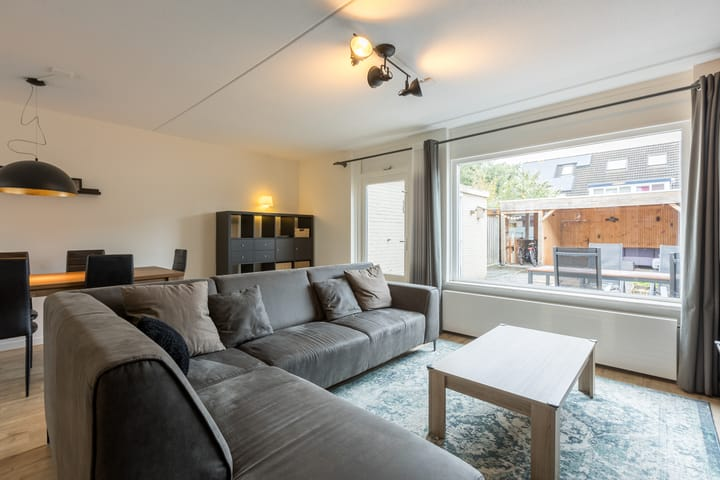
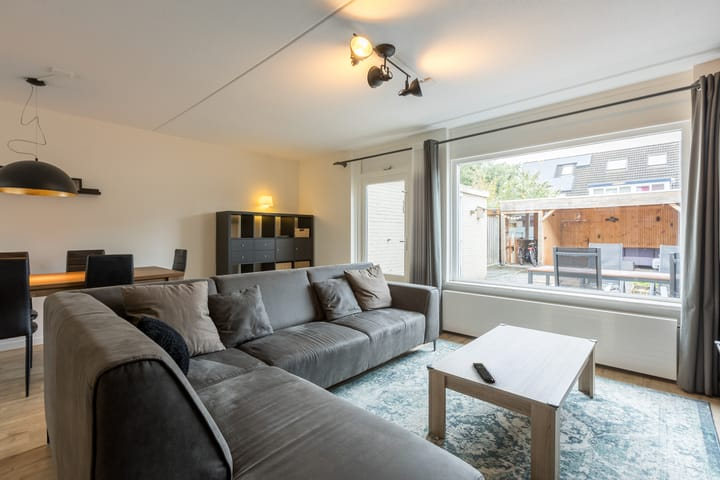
+ remote control (483, 372)
